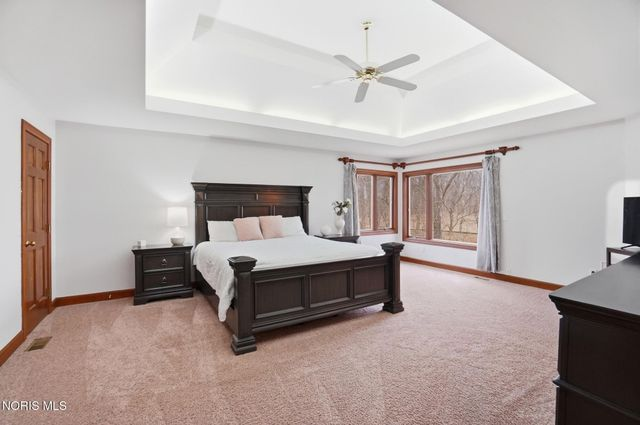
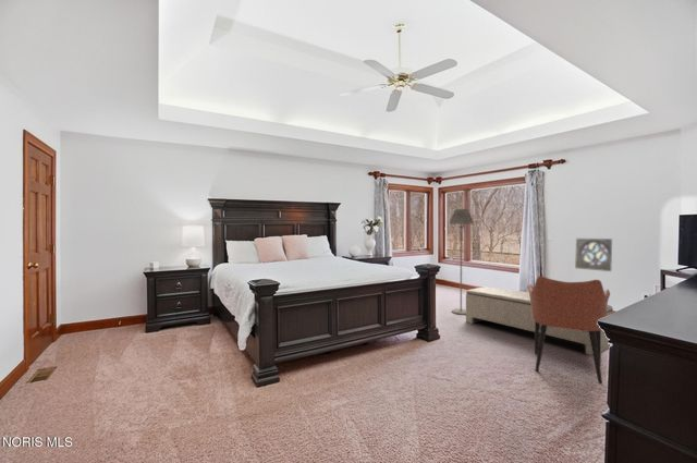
+ bench (530, 314)
+ wall ornament (592, 254)
+ armchair (566, 321)
+ floor lamp (461, 260)
